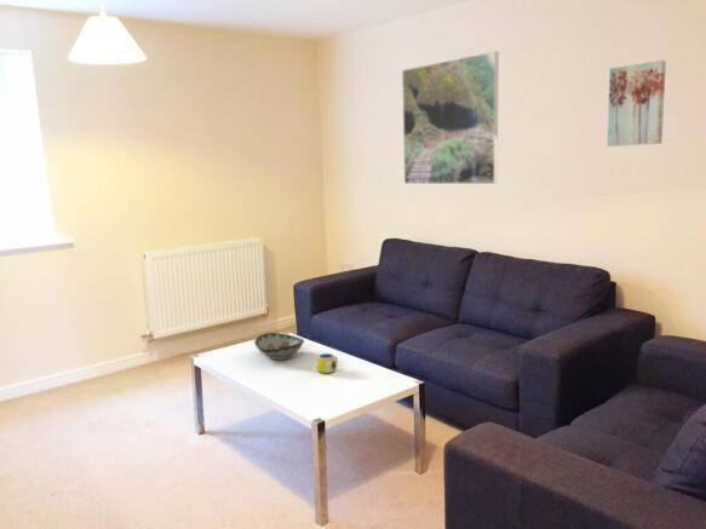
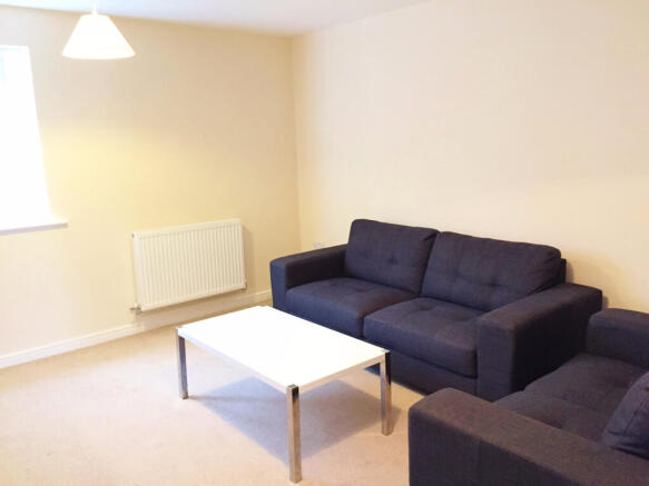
- decorative bowl (280, 347)
- wall art (635, 104)
- mug (328, 362)
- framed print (447, 123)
